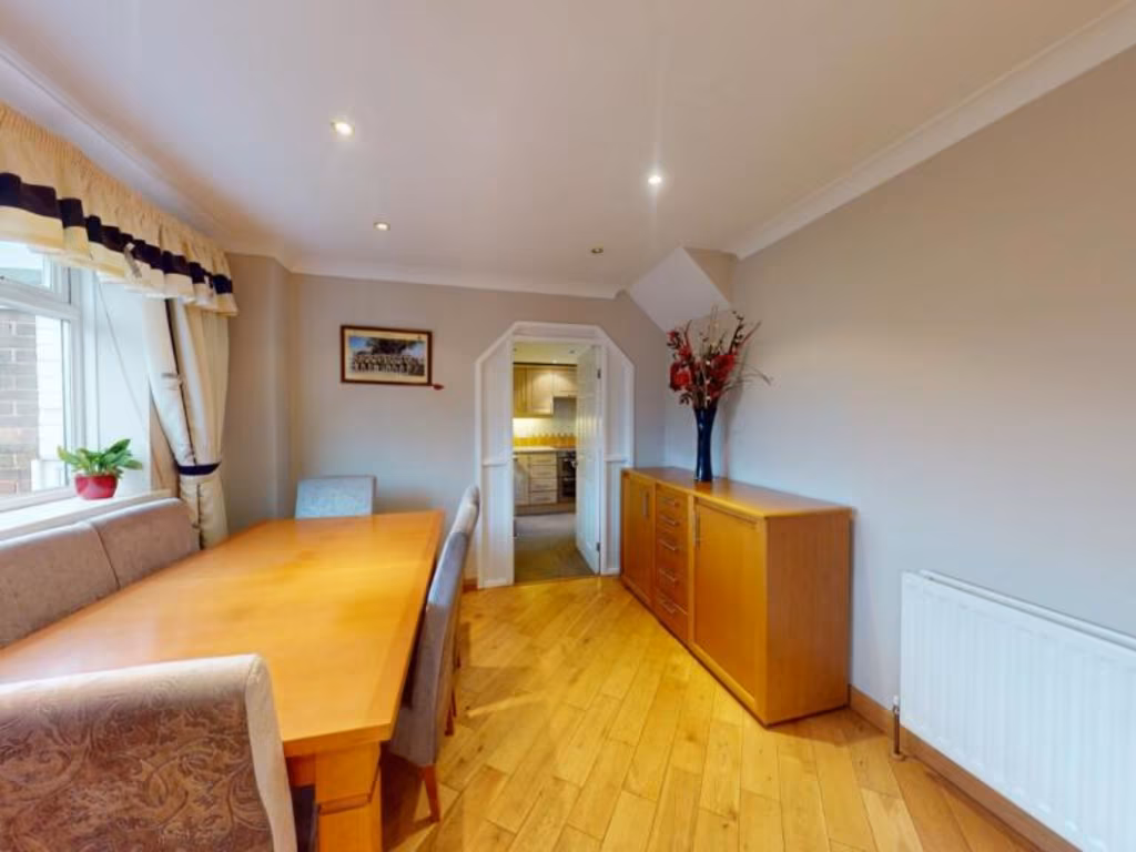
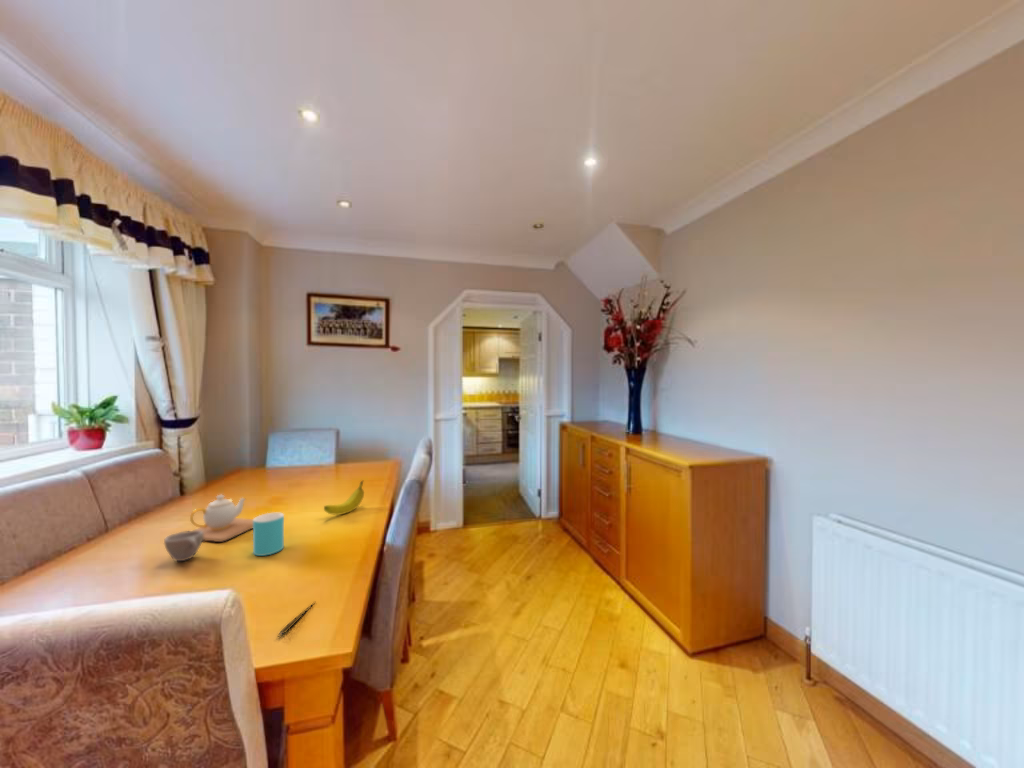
+ cup (187, 547)
+ pen (298, 617)
+ teapot (224, 512)
+ cup (273, 531)
+ fruit (345, 501)
